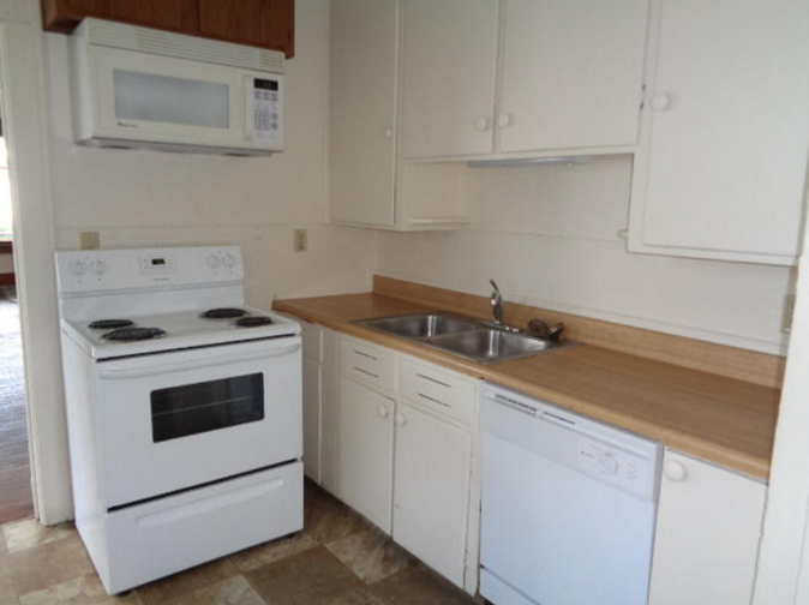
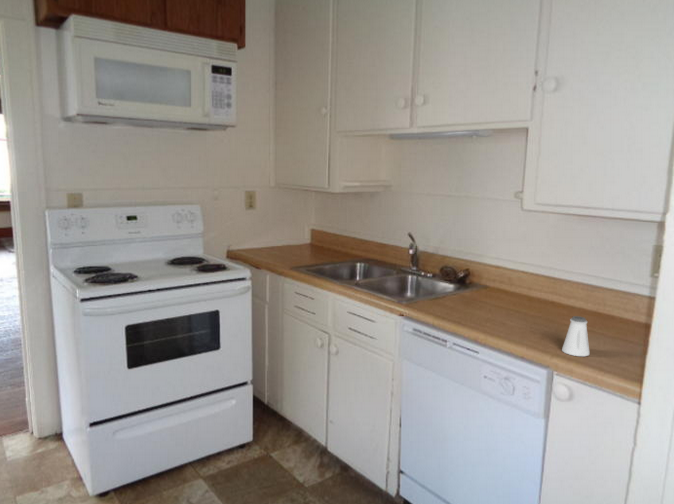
+ saltshaker (577, 334)
